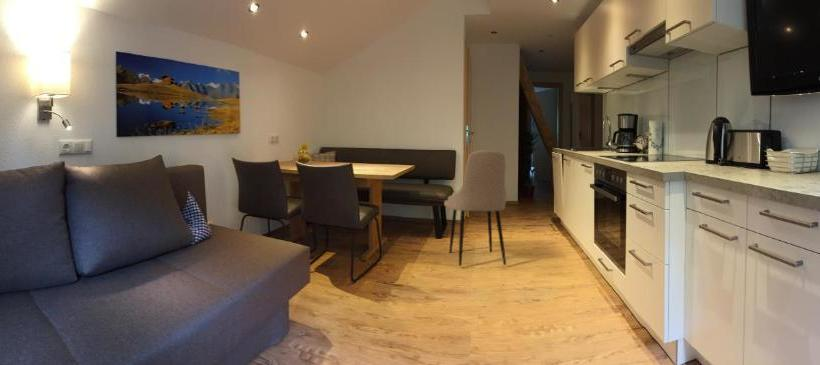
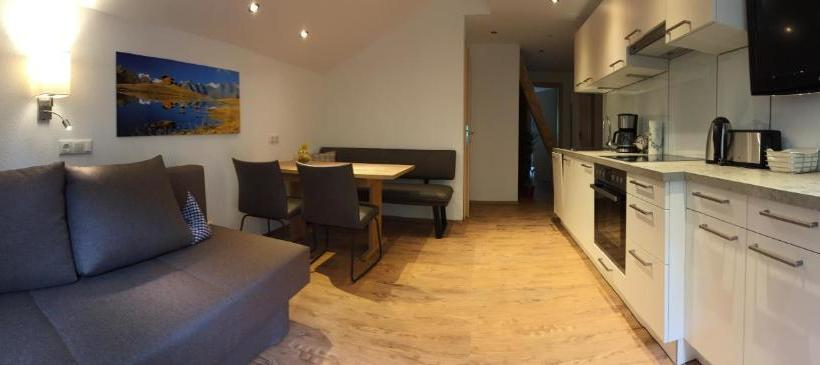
- dining chair (477, 206)
